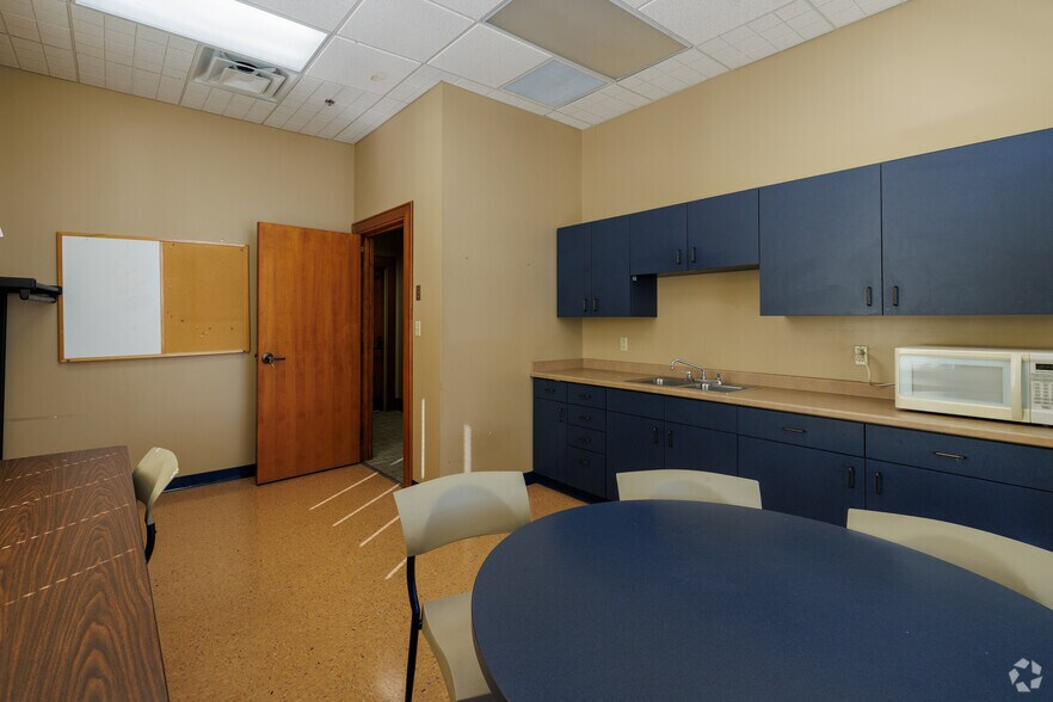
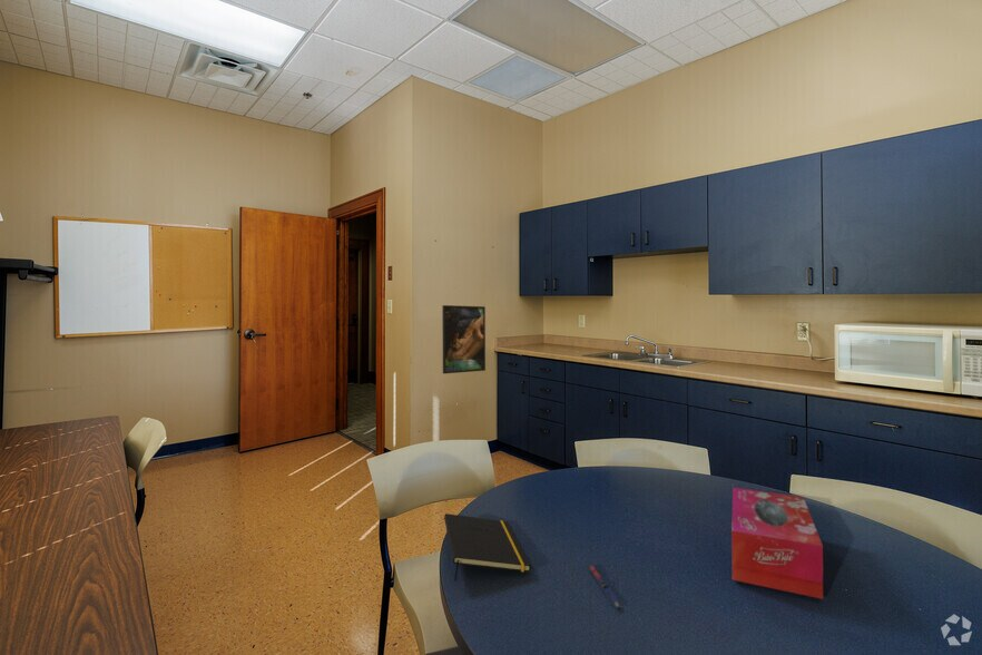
+ tissue box (770, 534)
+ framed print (464, 339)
+ notepad (483, 540)
+ pen (603, 584)
